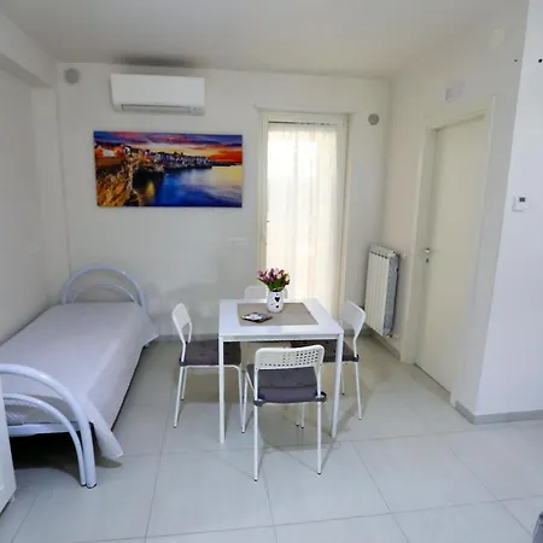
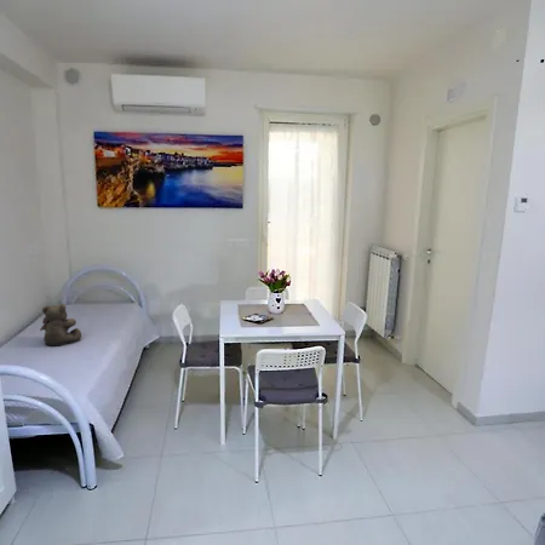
+ teddy bear (59, 322)
